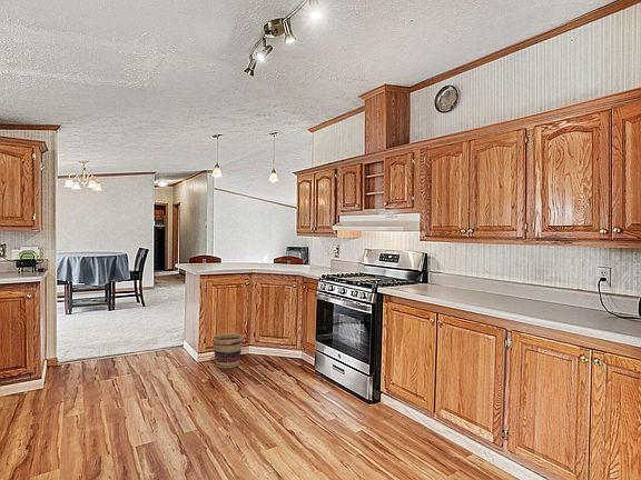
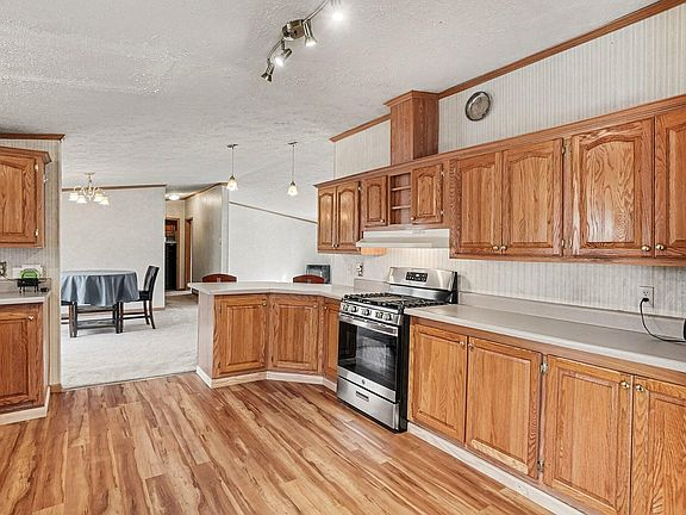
- basket (227, 350)
